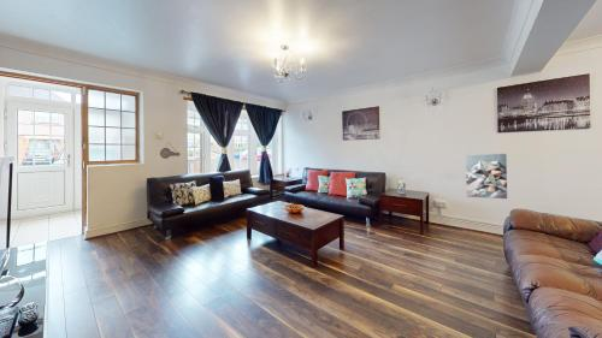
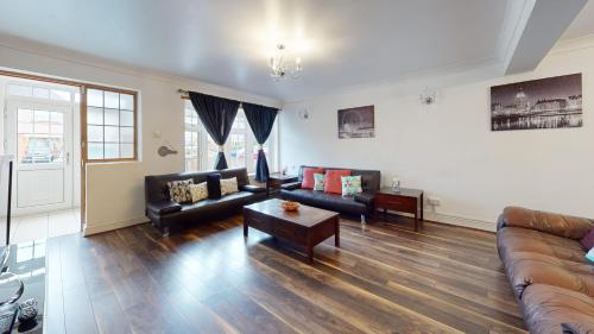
- wall art (485, 176)
